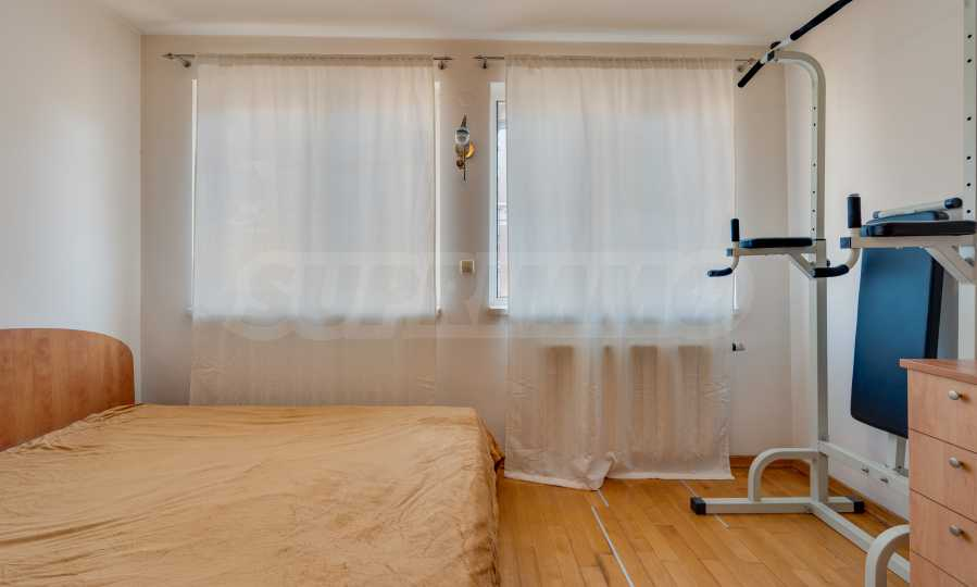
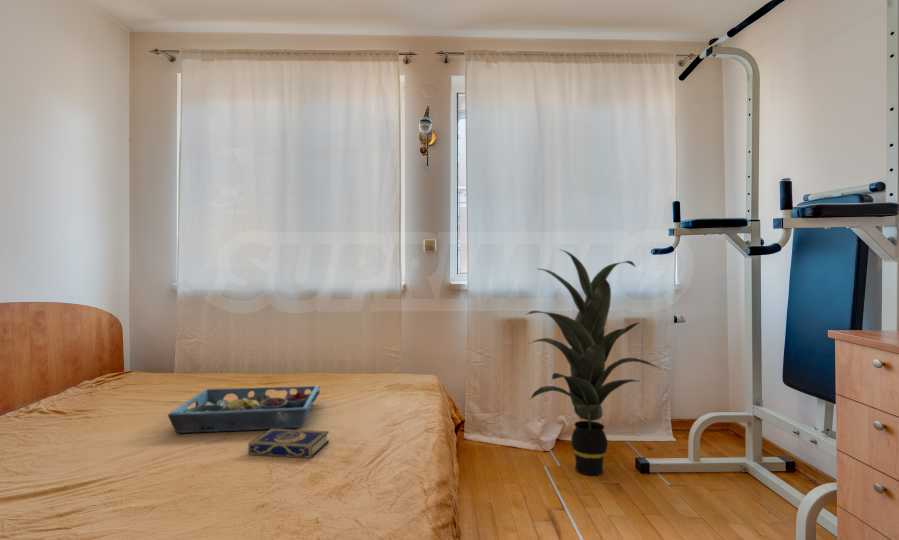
+ book (291, 442)
+ serving tray (251, 406)
+ indoor plant (580, 358)
